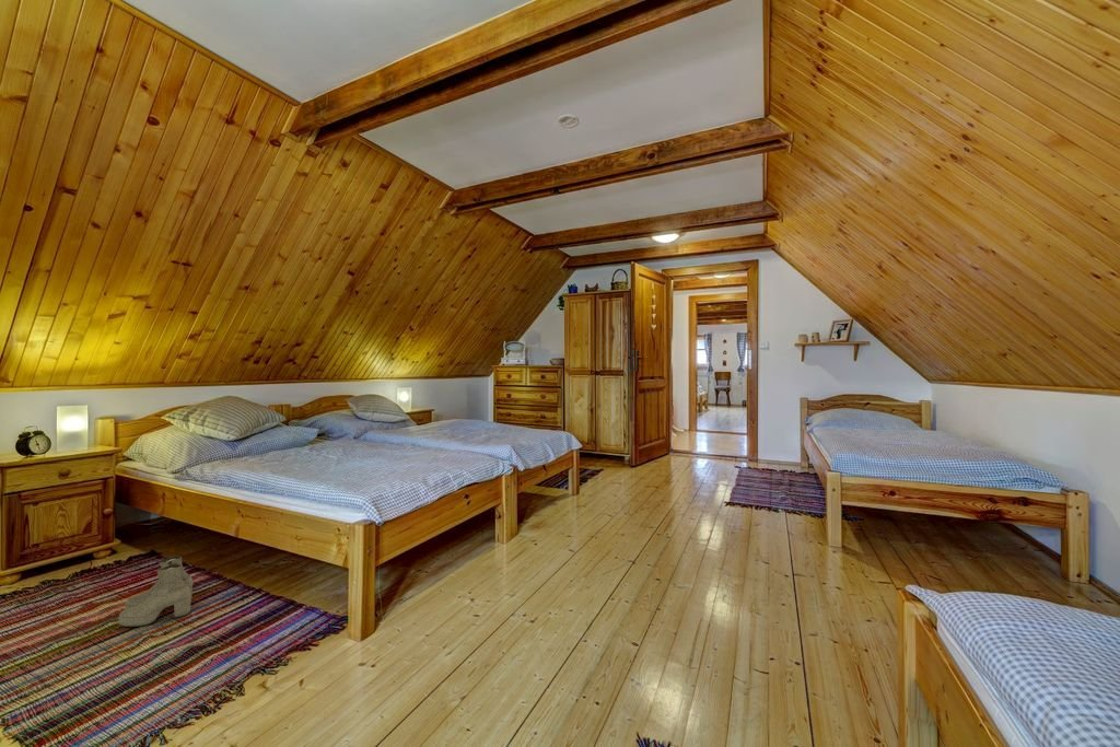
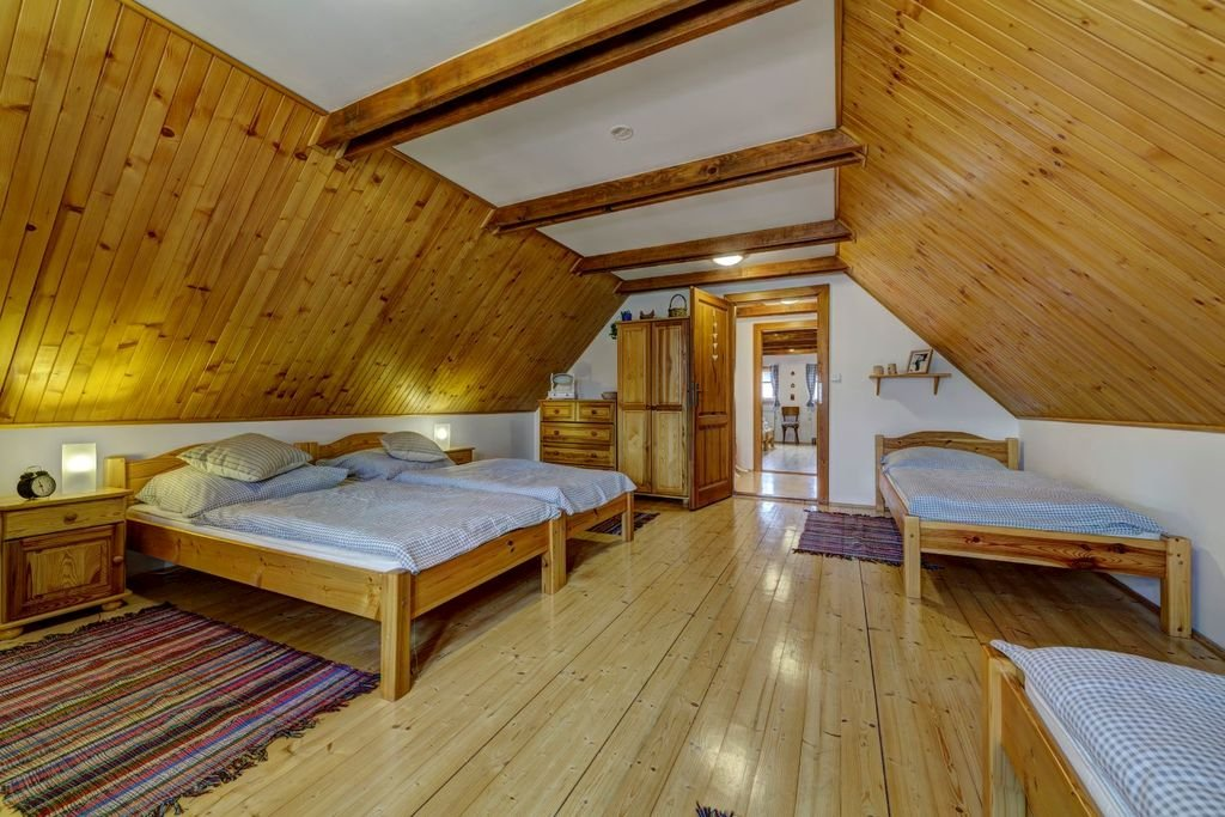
- boots (158, 588)
